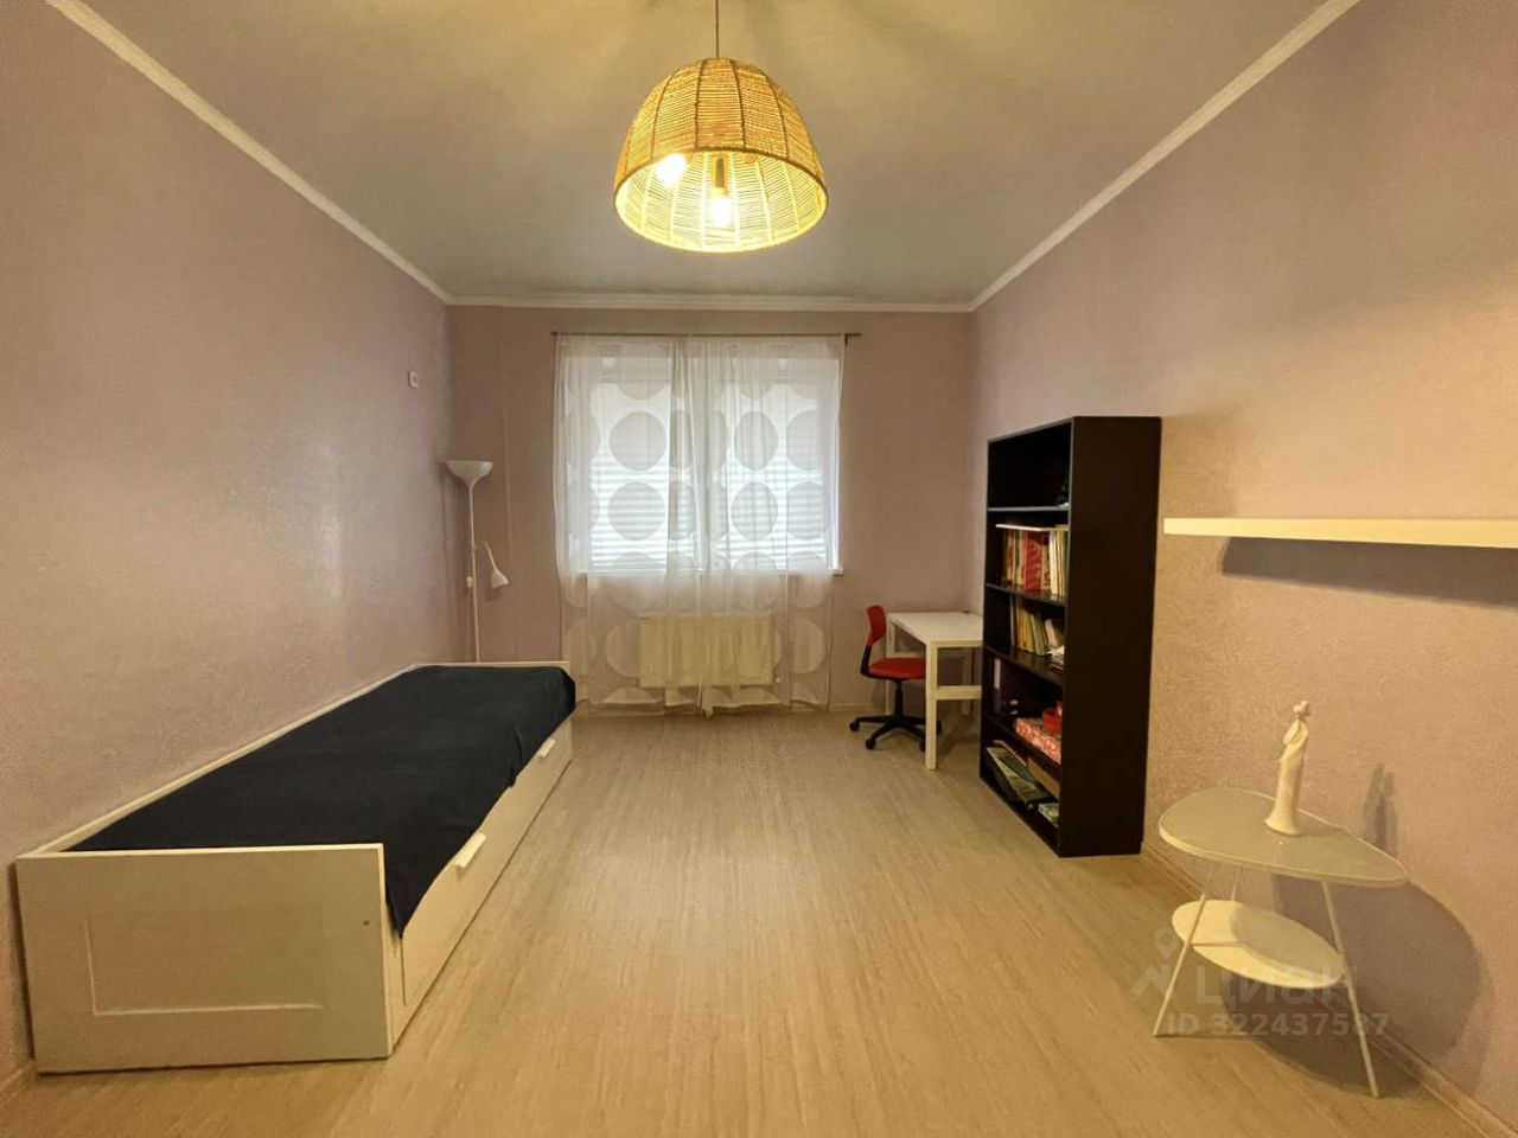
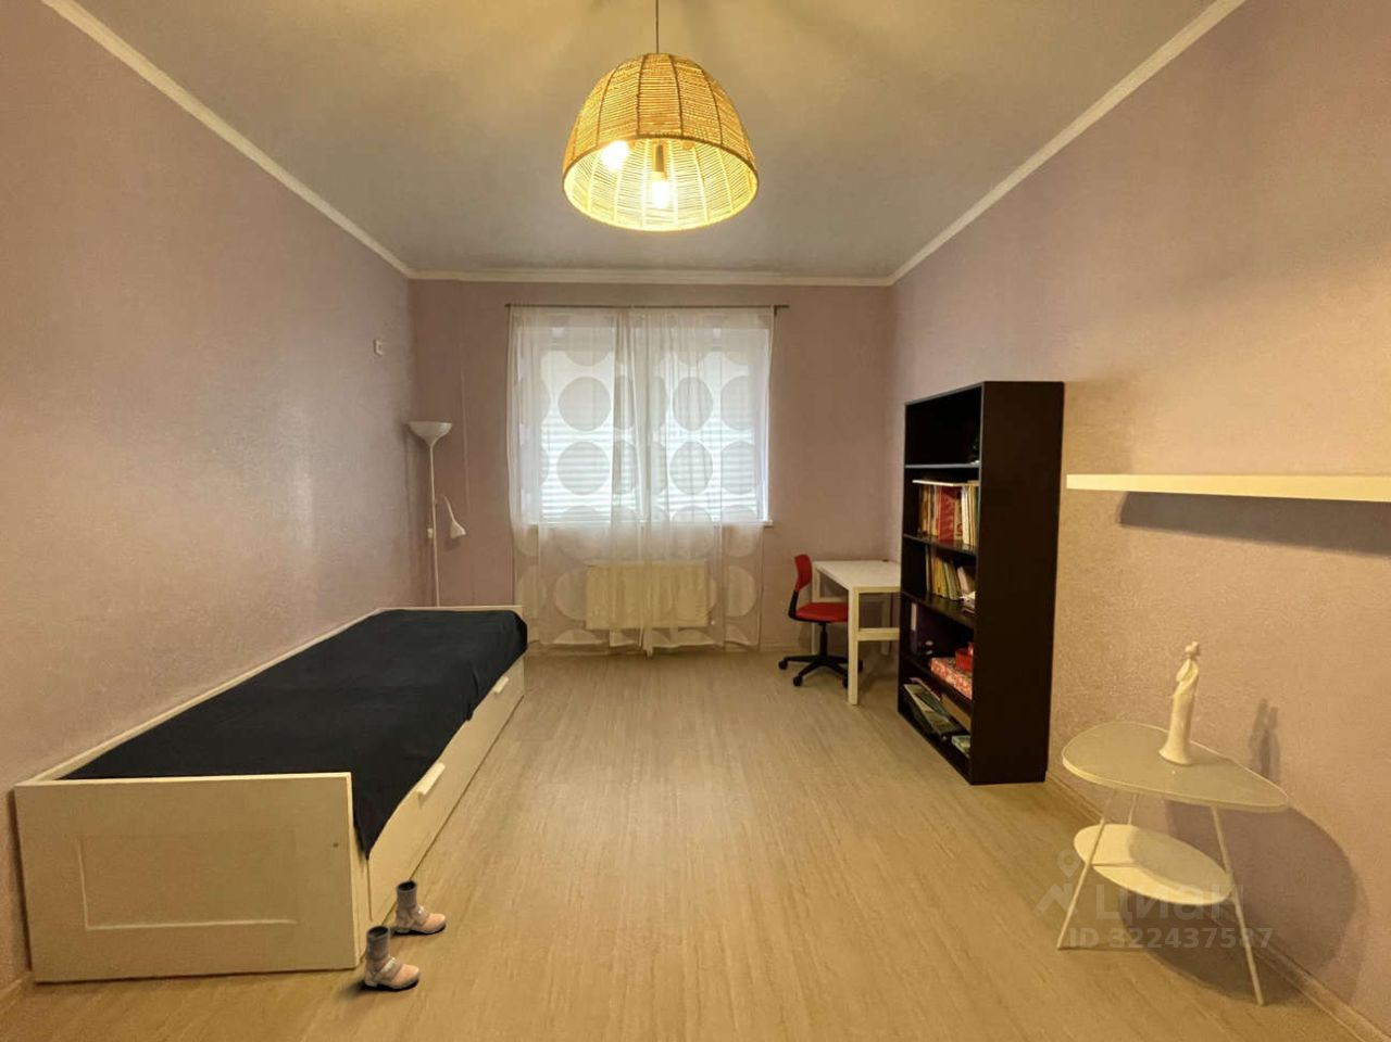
+ boots (406, 929)
